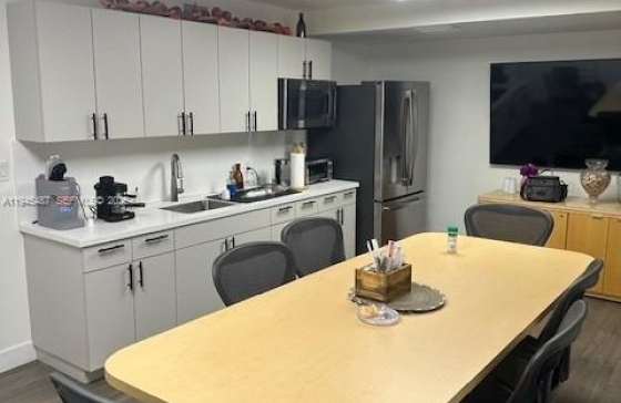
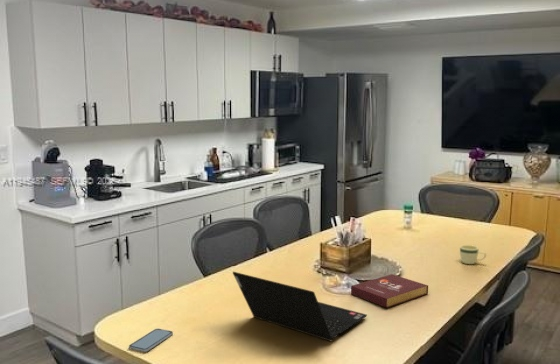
+ smartphone (151, 339)
+ mug (472, 255)
+ laptop computer (301, 295)
+ book (389, 289)
